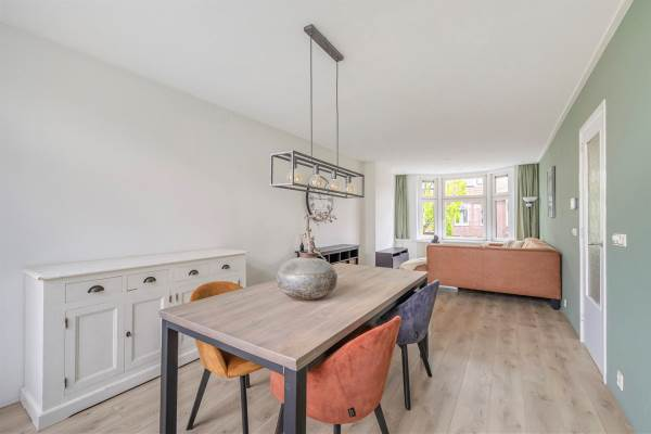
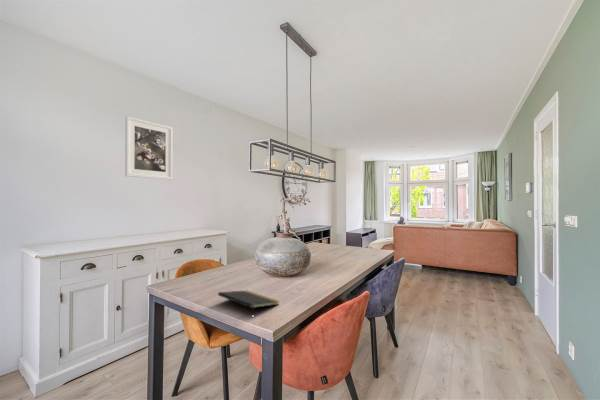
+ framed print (150, 150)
+ notepad (248, 298)
